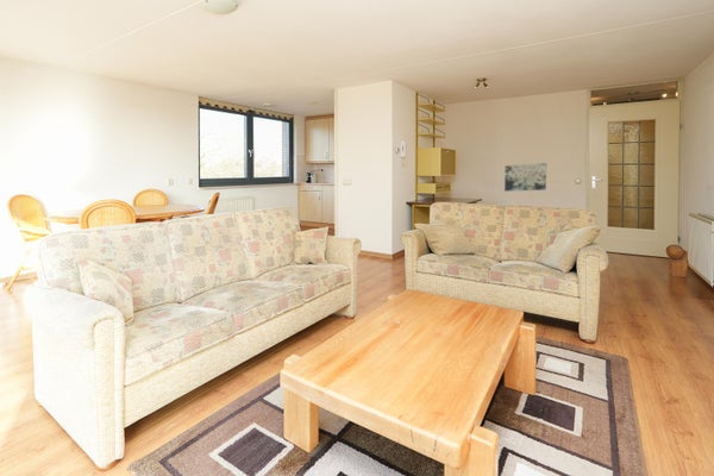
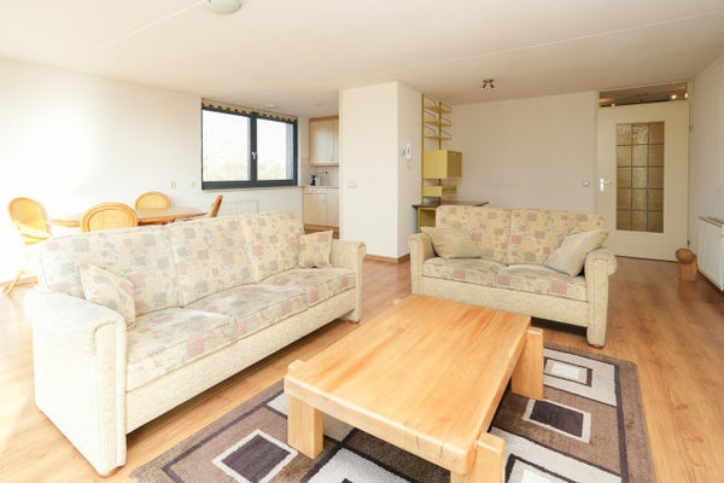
- wall art (525, 177)
